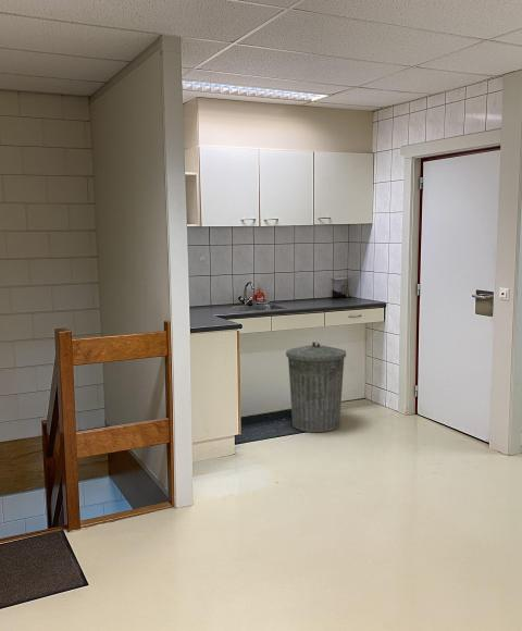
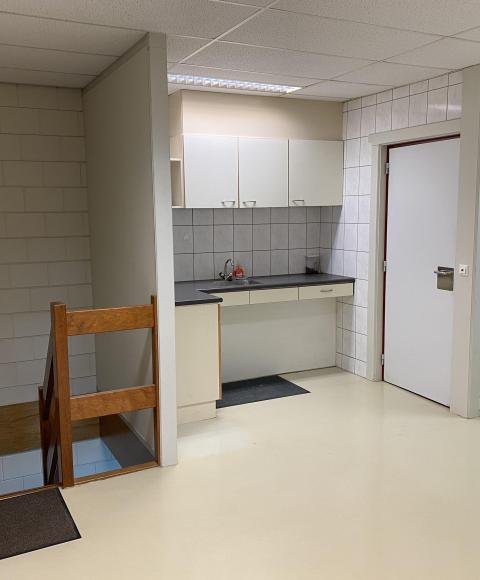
- trash can (315, 384)
